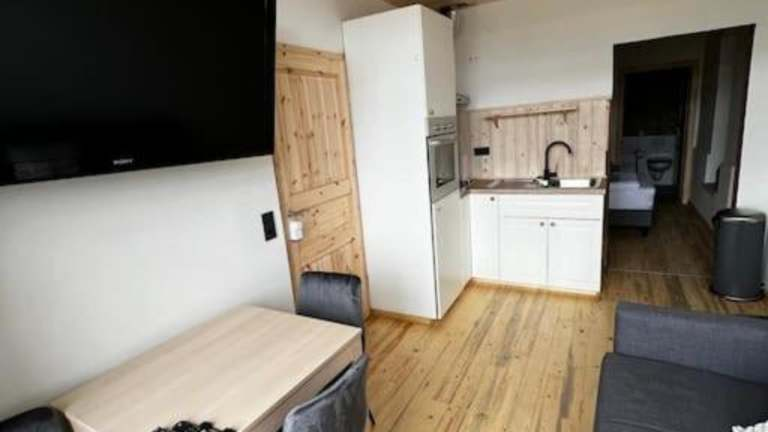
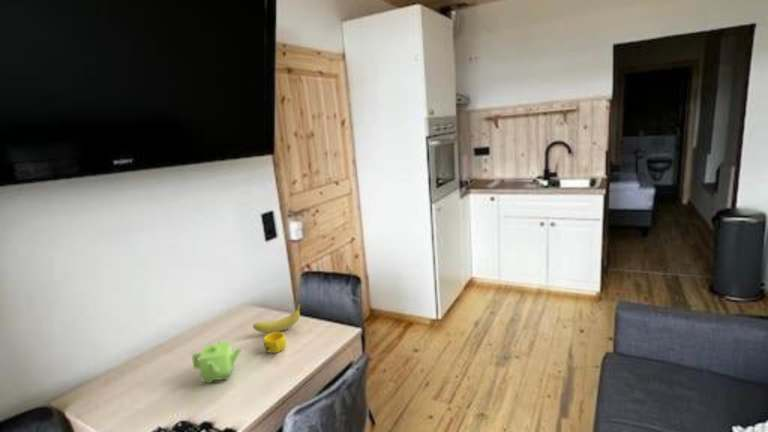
+ cup (275, 344)
+ teapot (218, 360)
+ fruit (277, 320)
